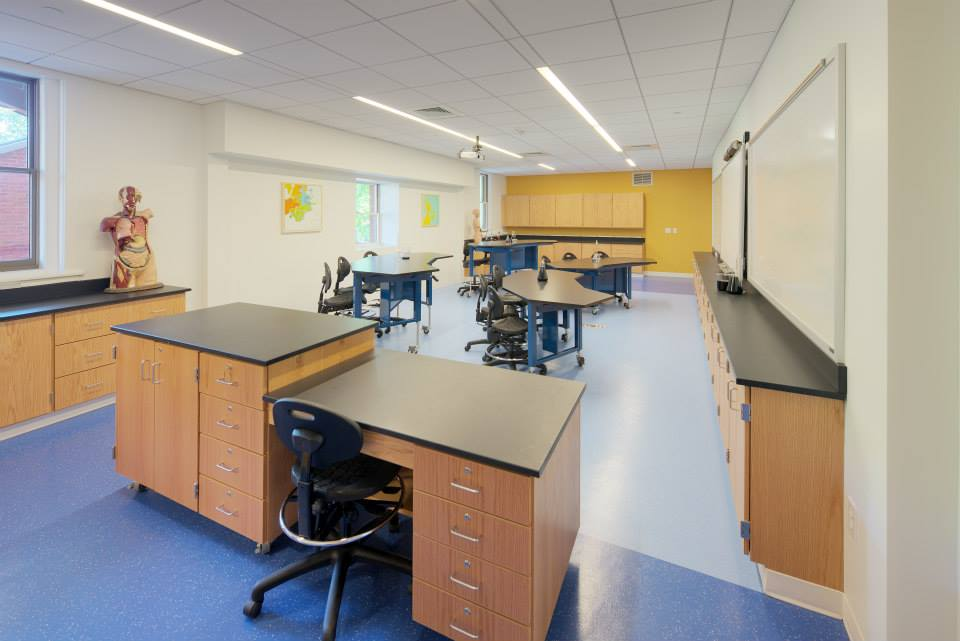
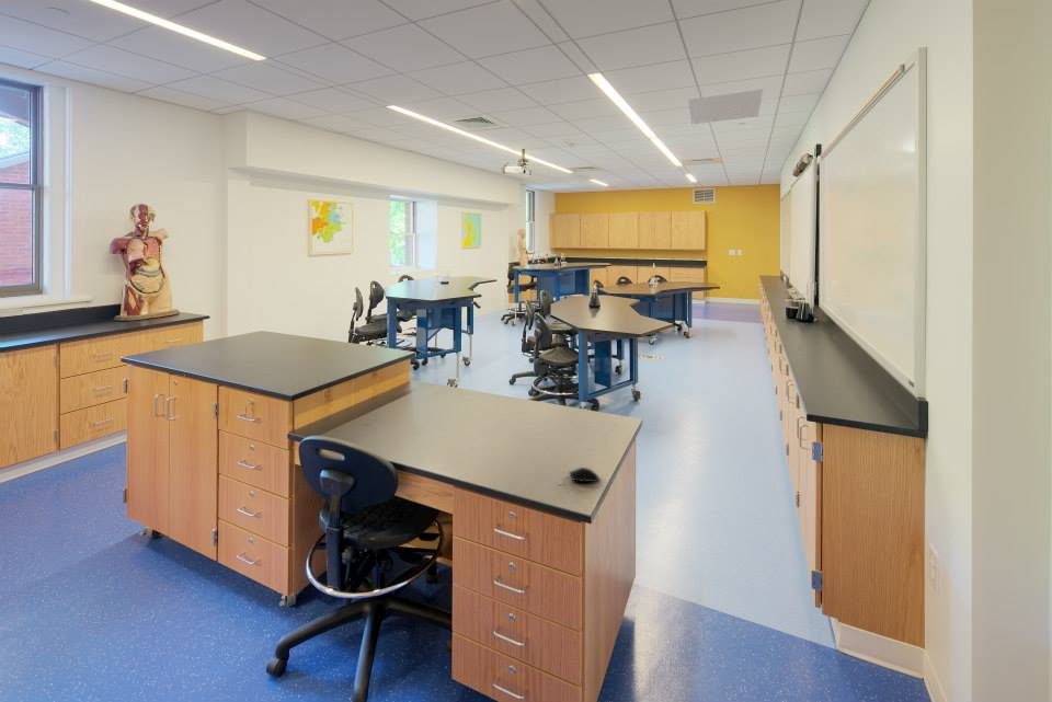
+ computer mouse (576, 475)
+ ceiling vent (724, 104)
